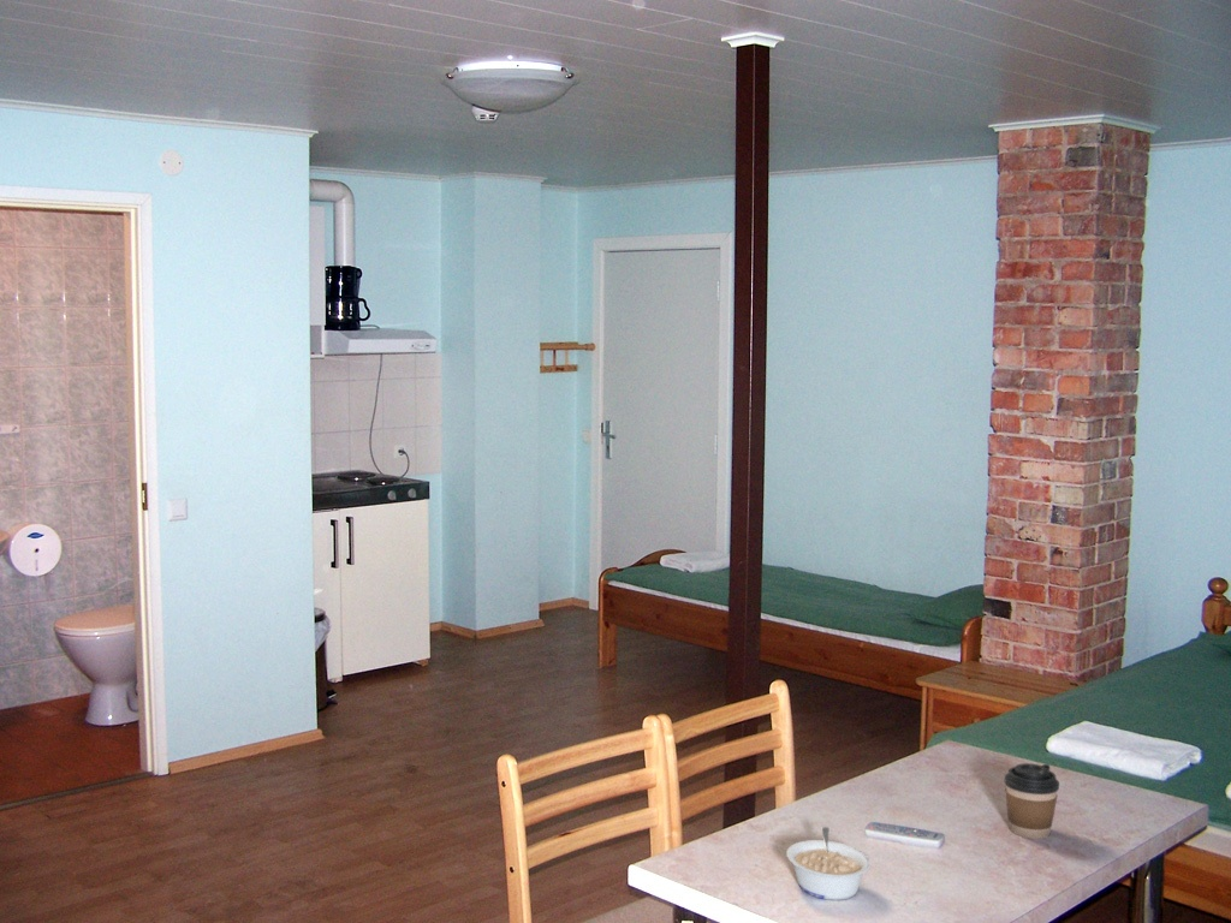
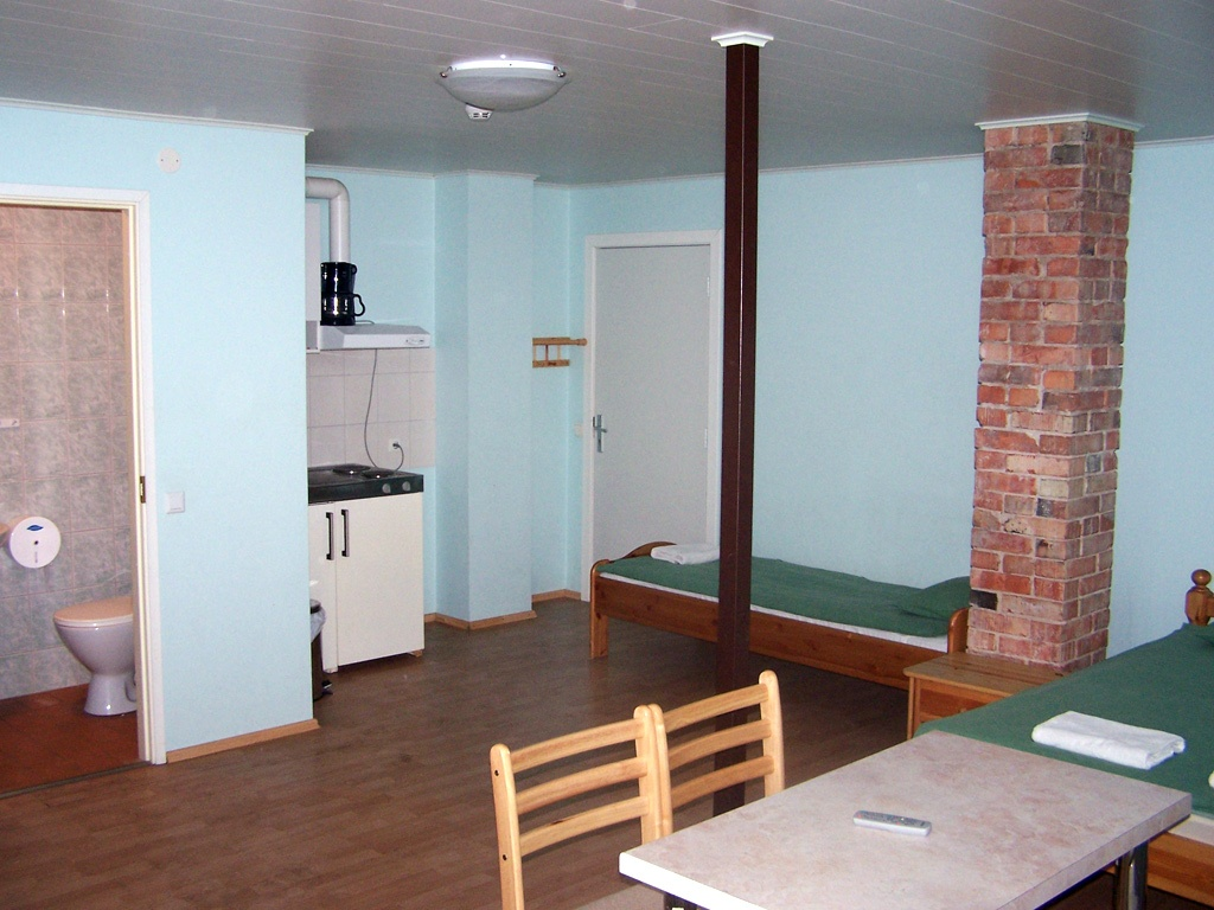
- legume (825, 868)
- coffee cup (1030, 797)
